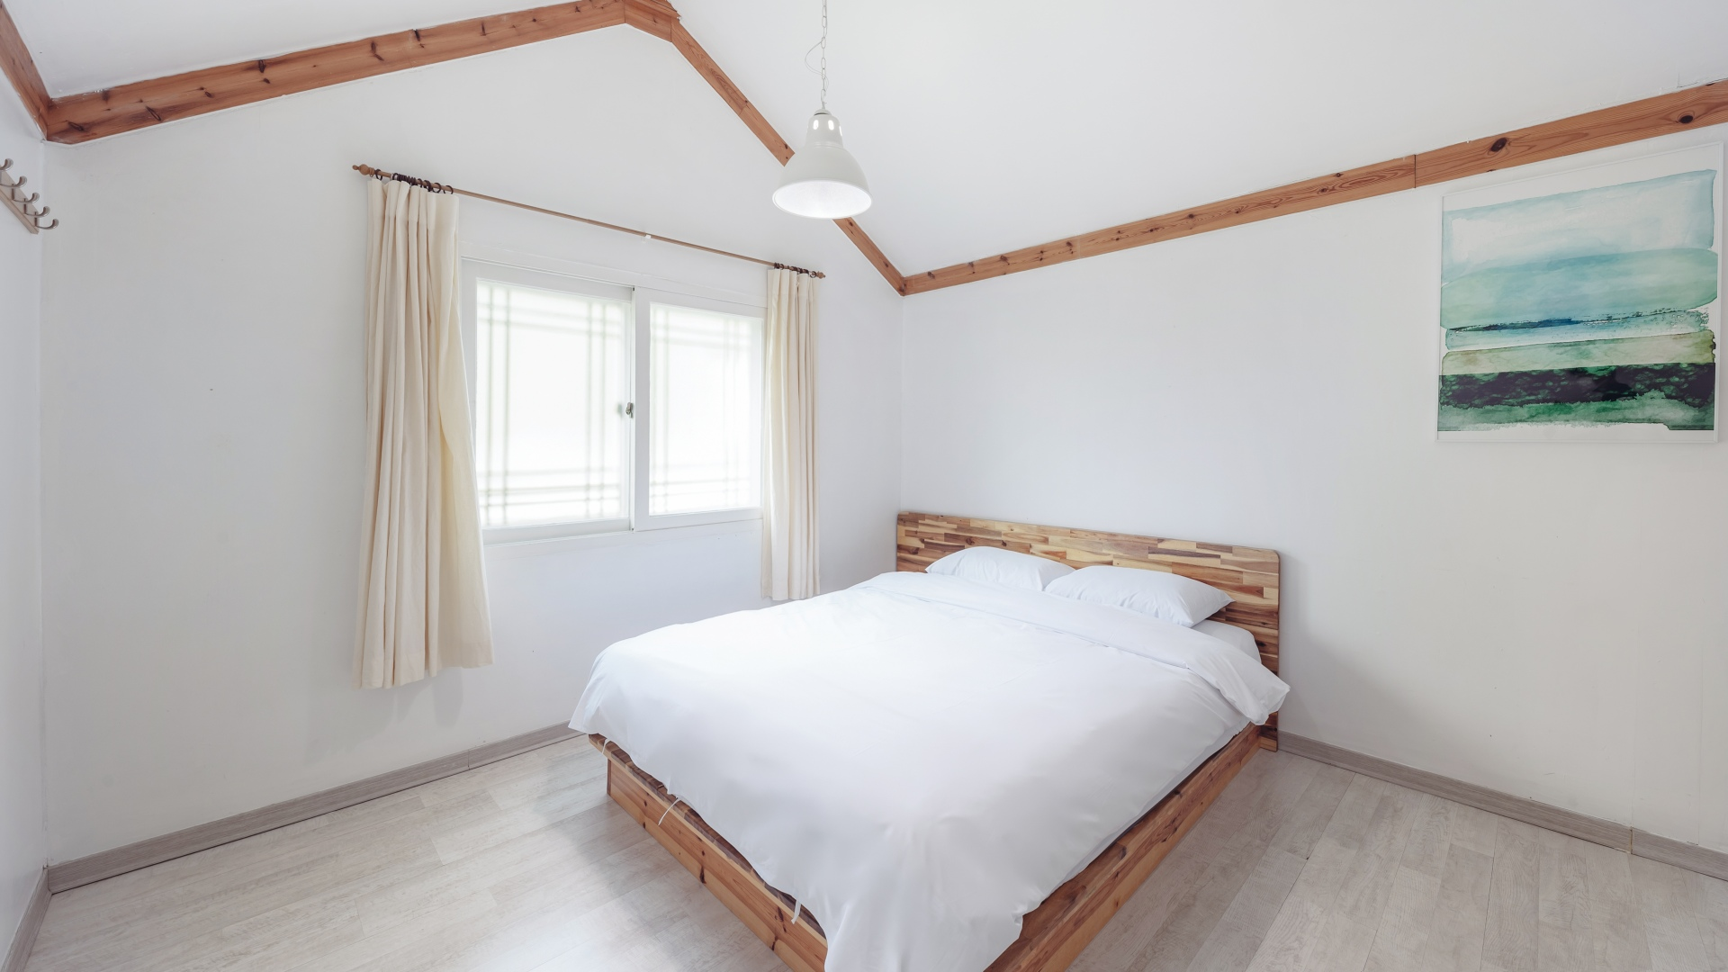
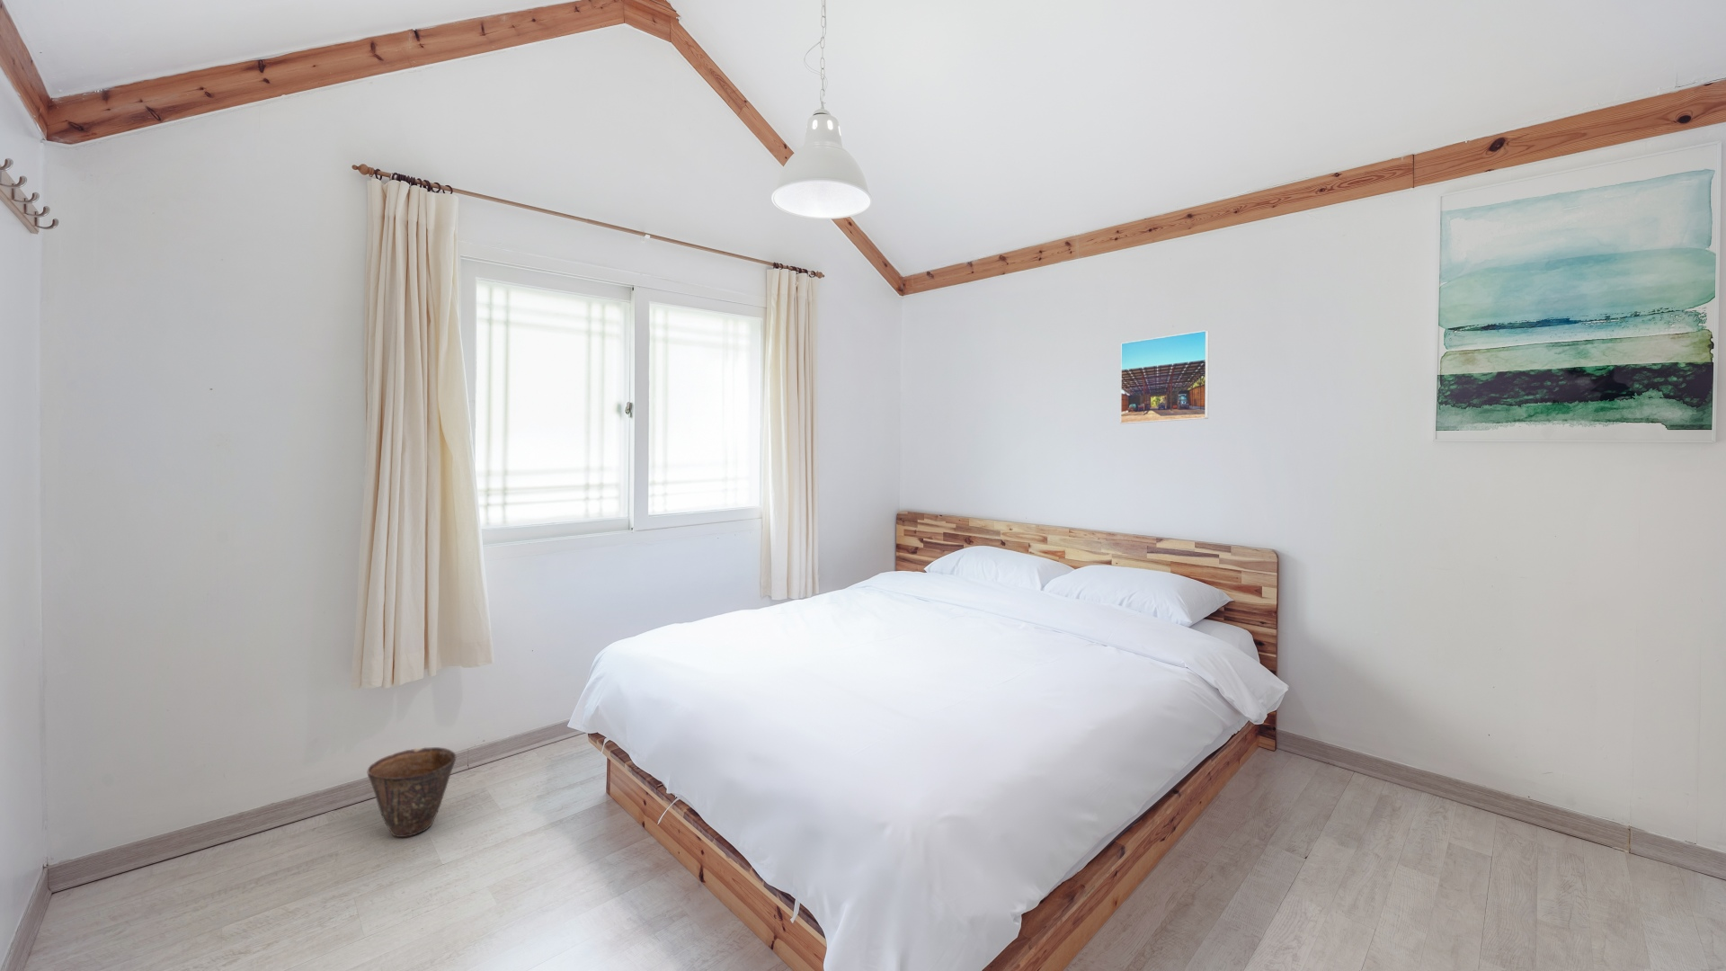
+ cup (413, 794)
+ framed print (1163, 378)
